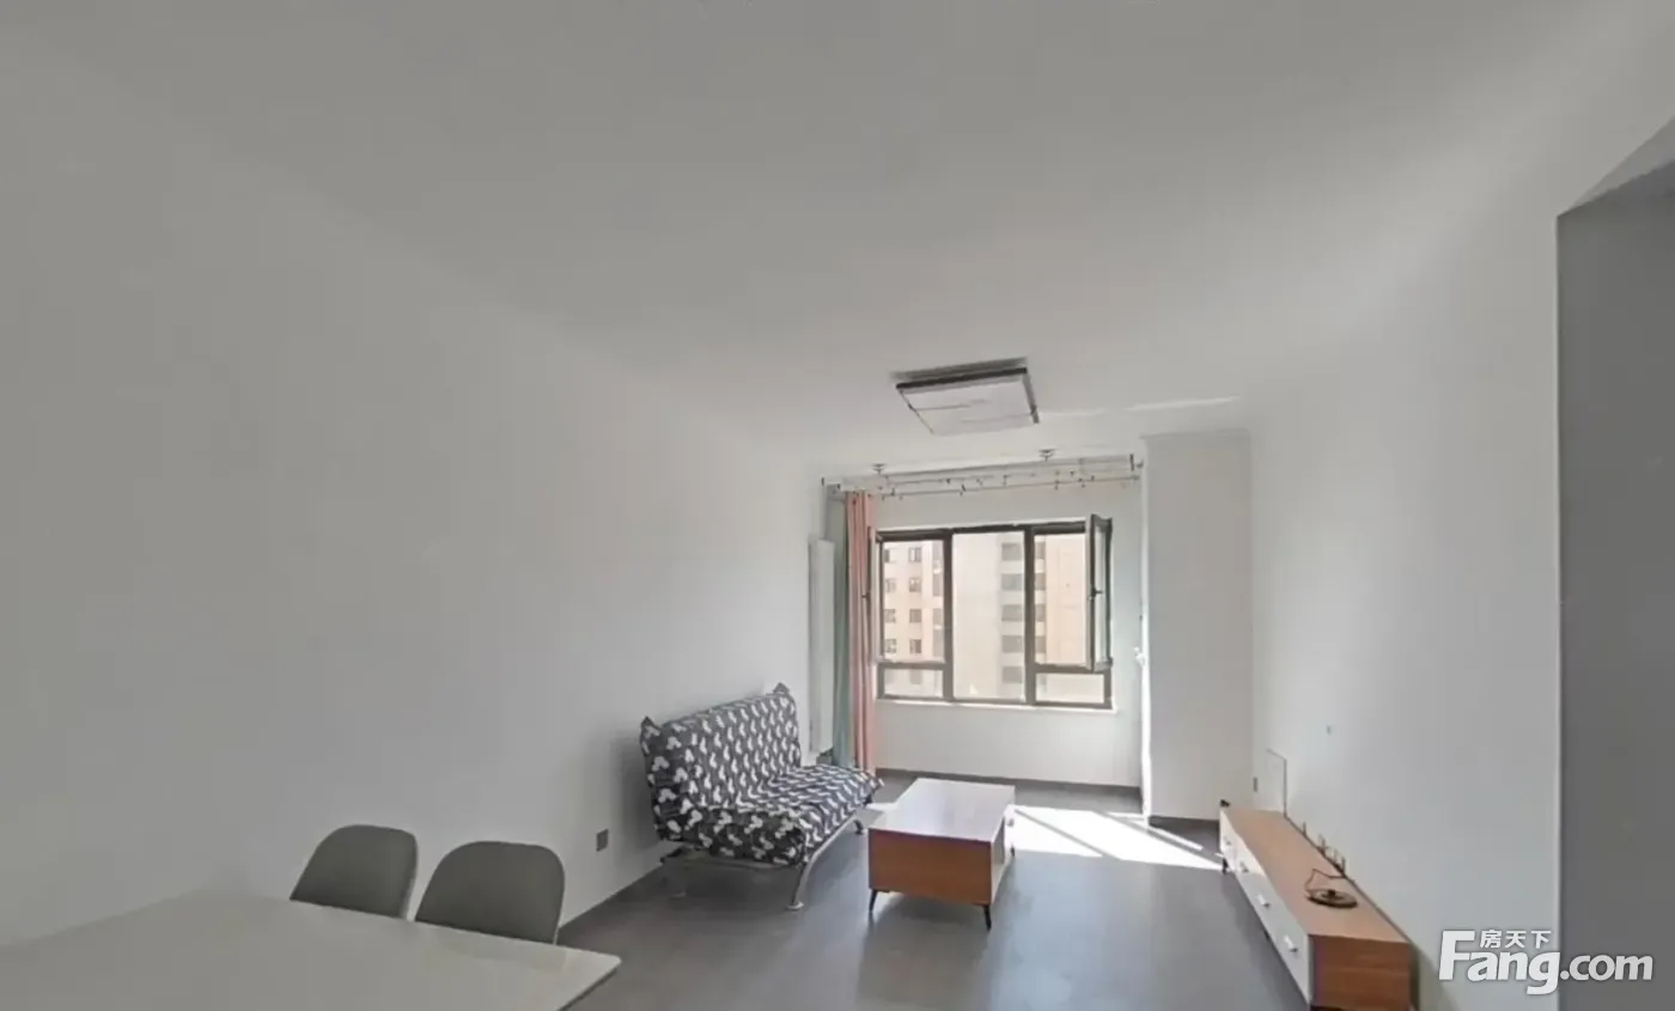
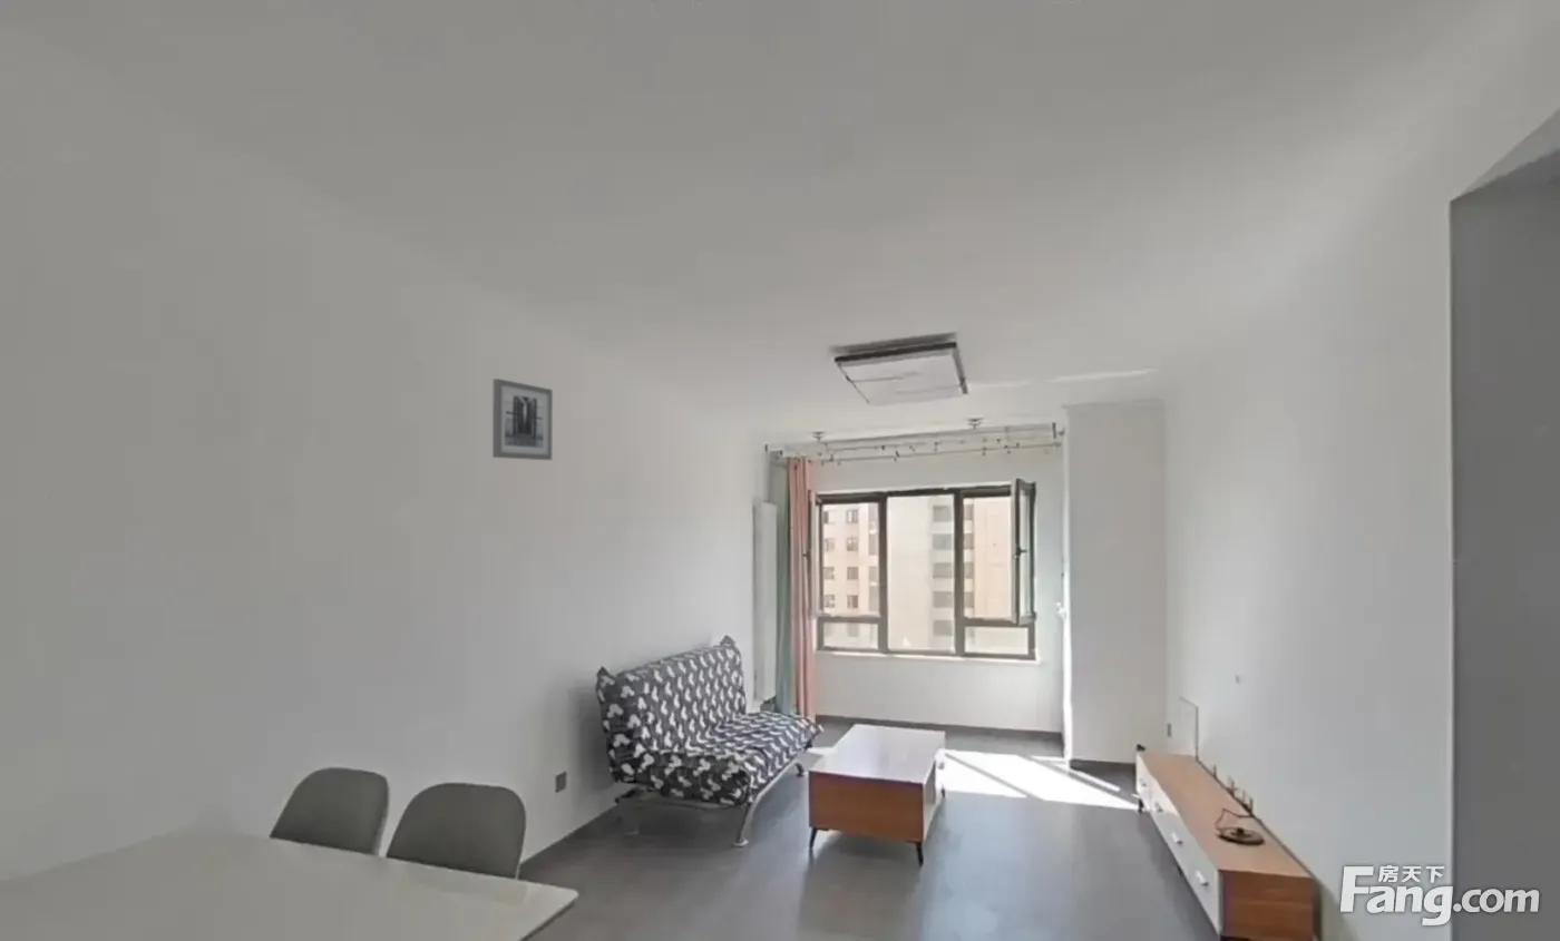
+ wall art (524, 421)
